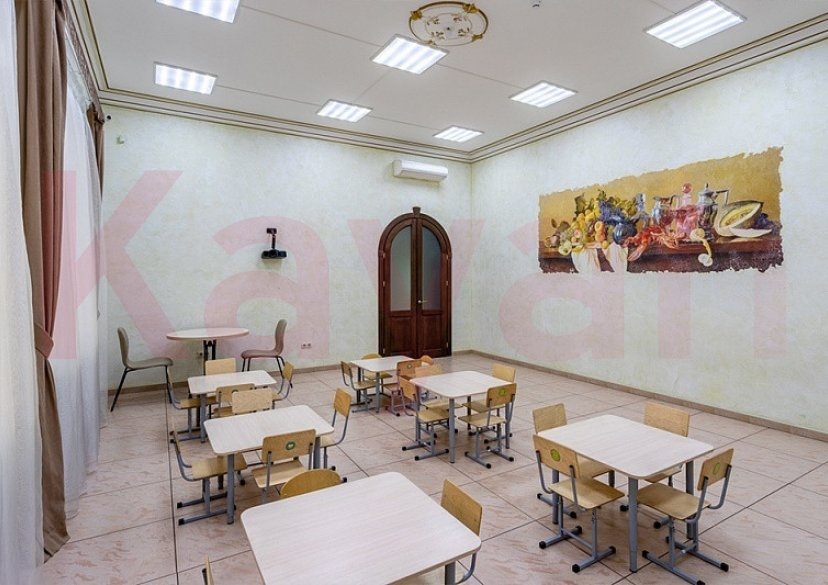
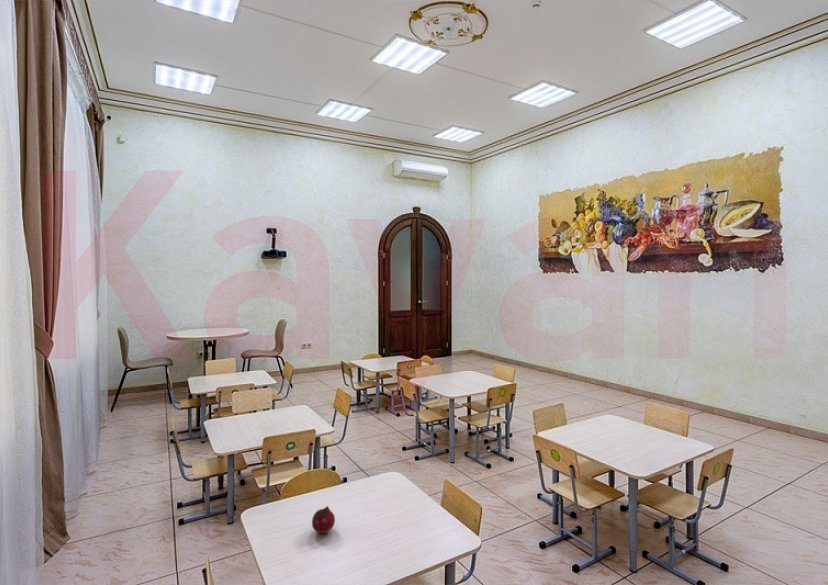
+ fruit (323, 519)
